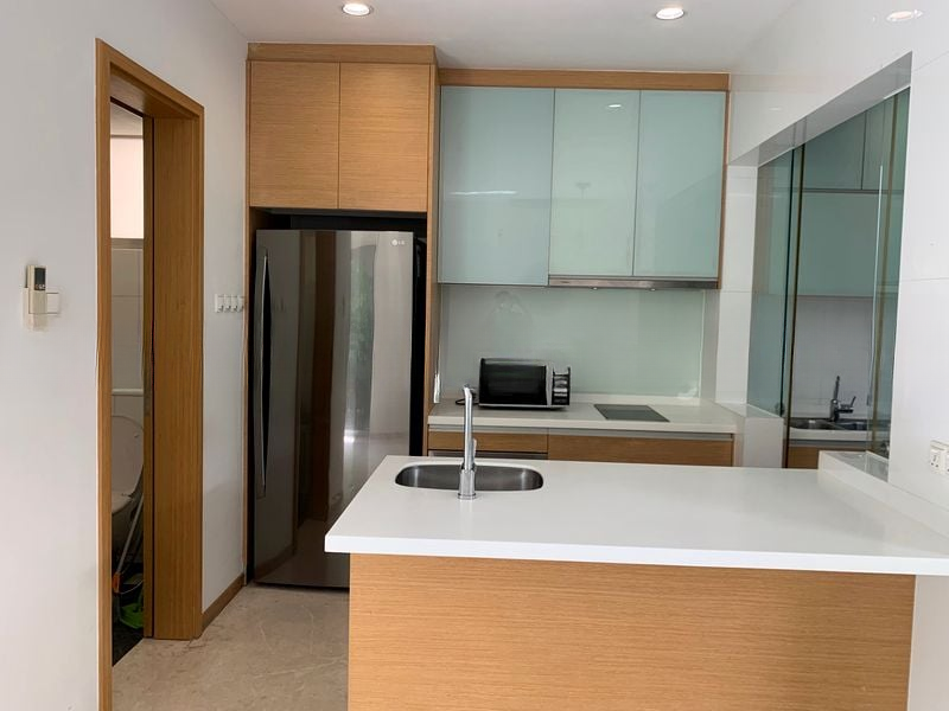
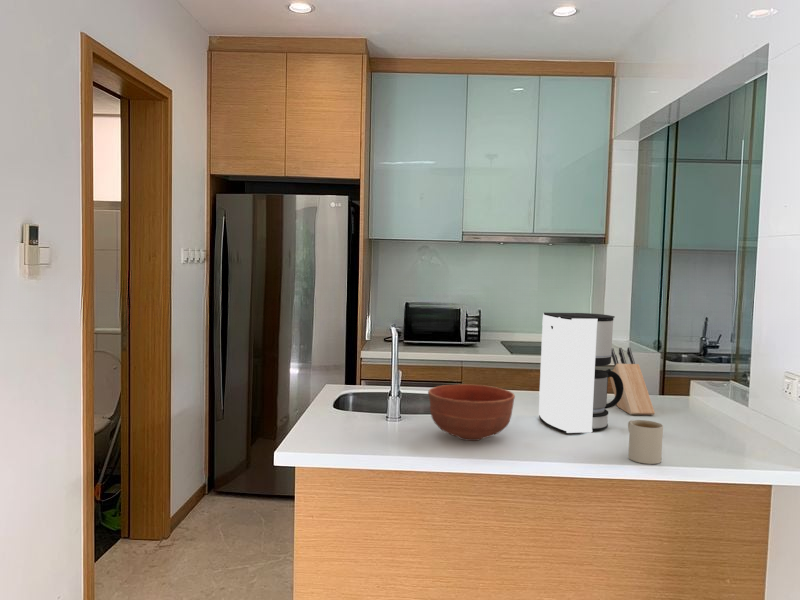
+ coffee maker (586, 370)
+ mug (641, 439)
+ bowl (470, 414)
+ knife block (629, 379)
